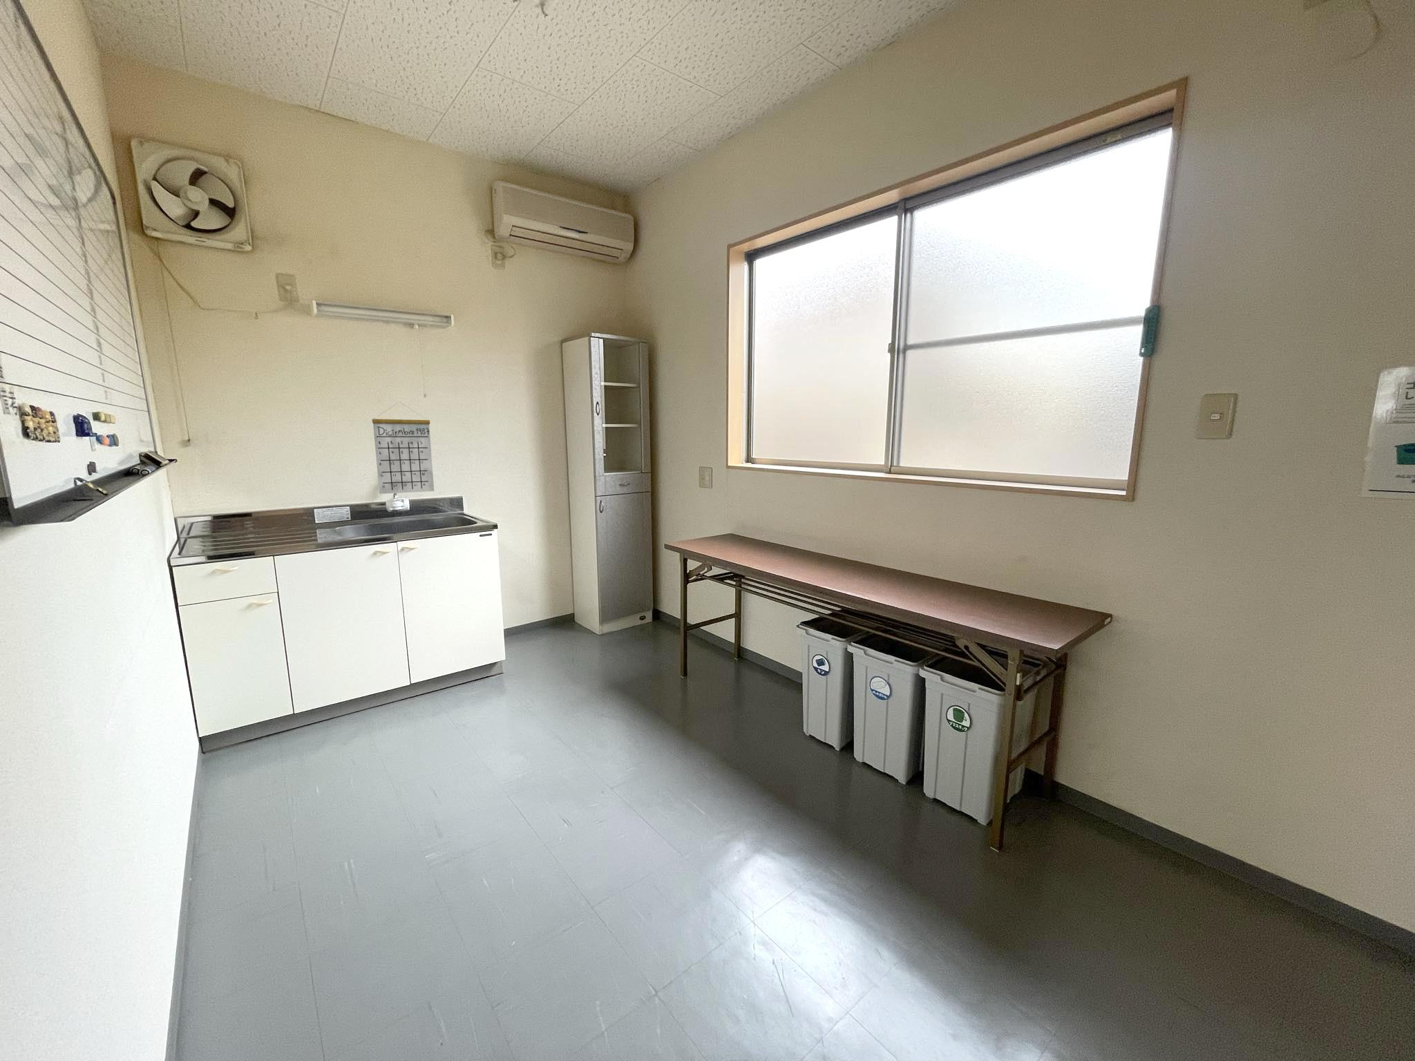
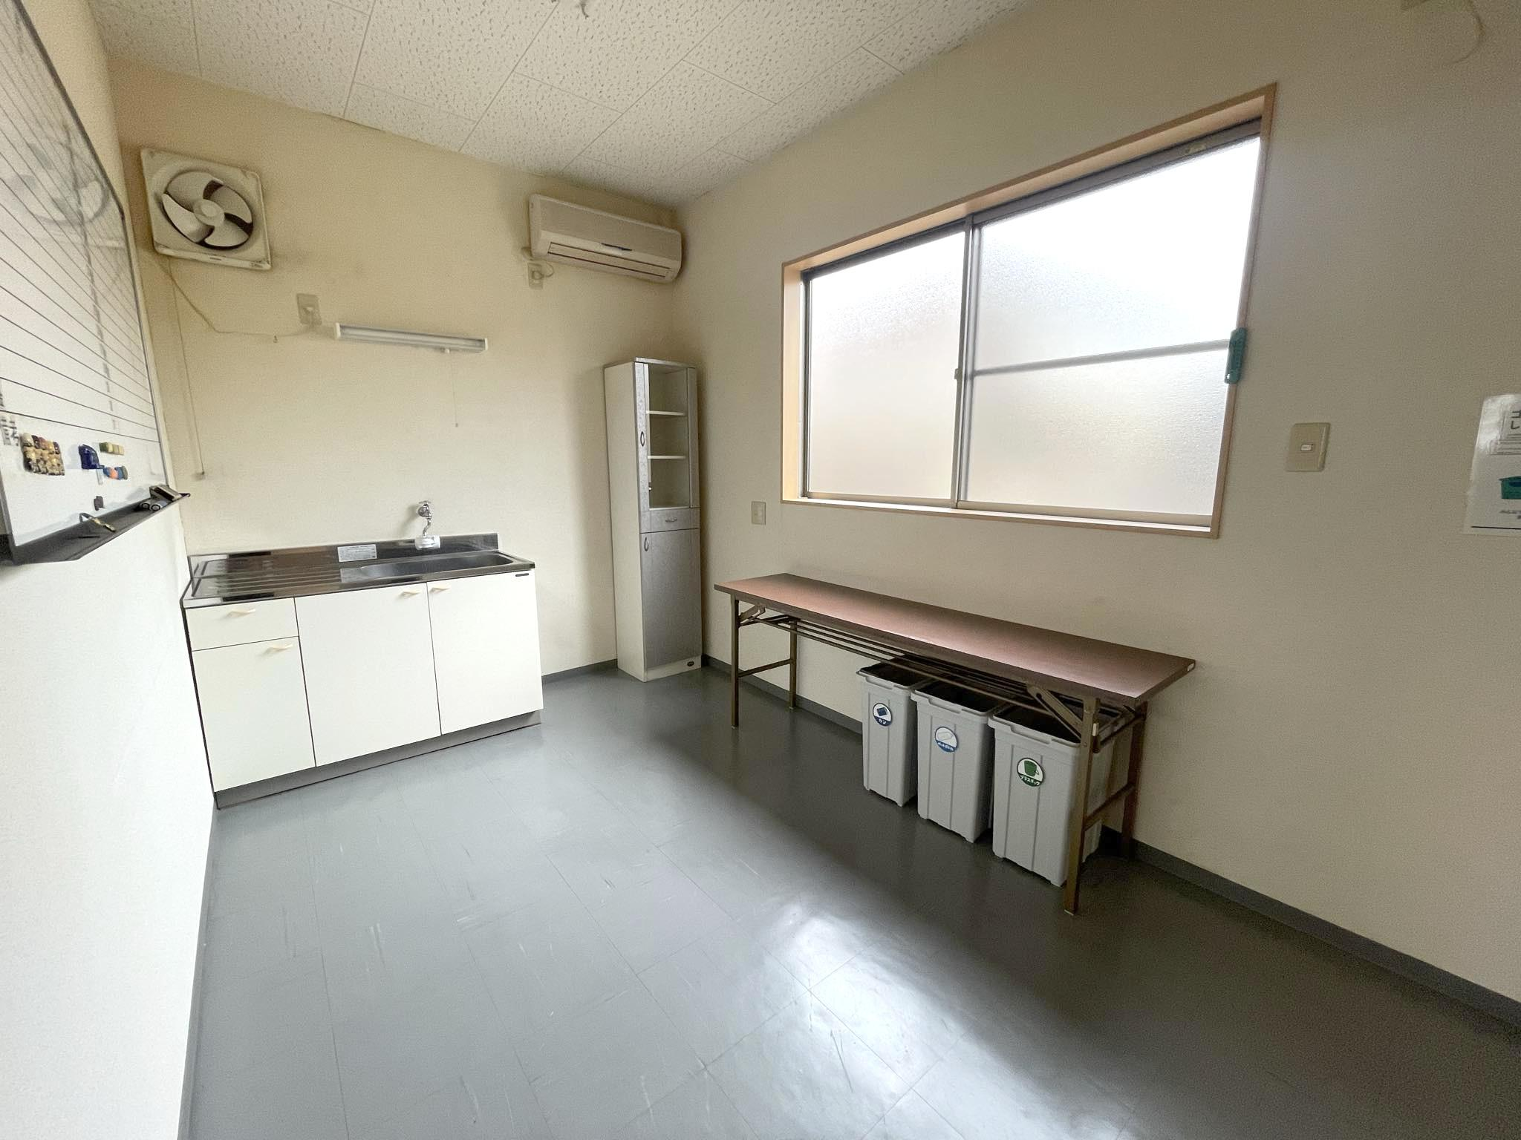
- calendar (403, 448)
